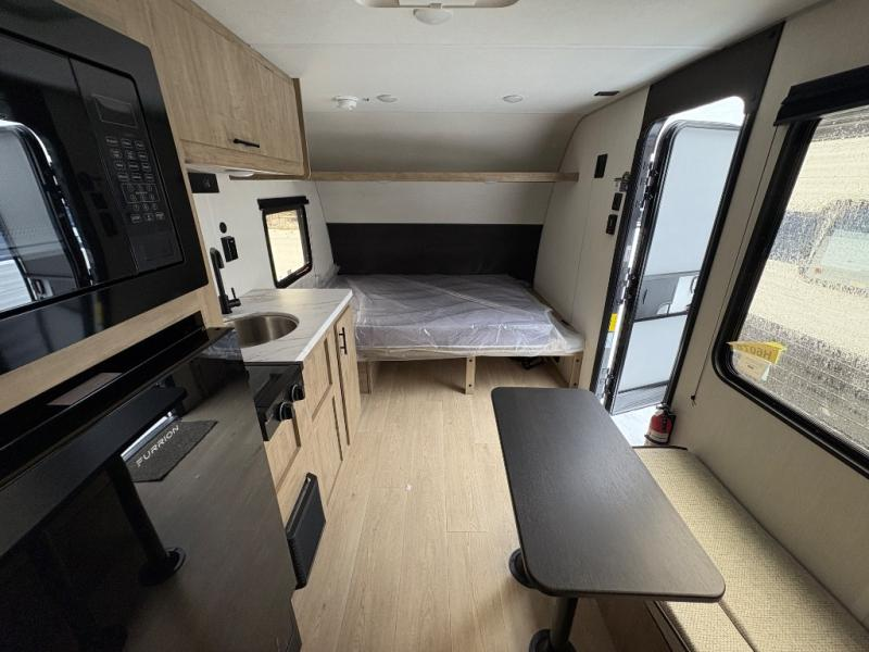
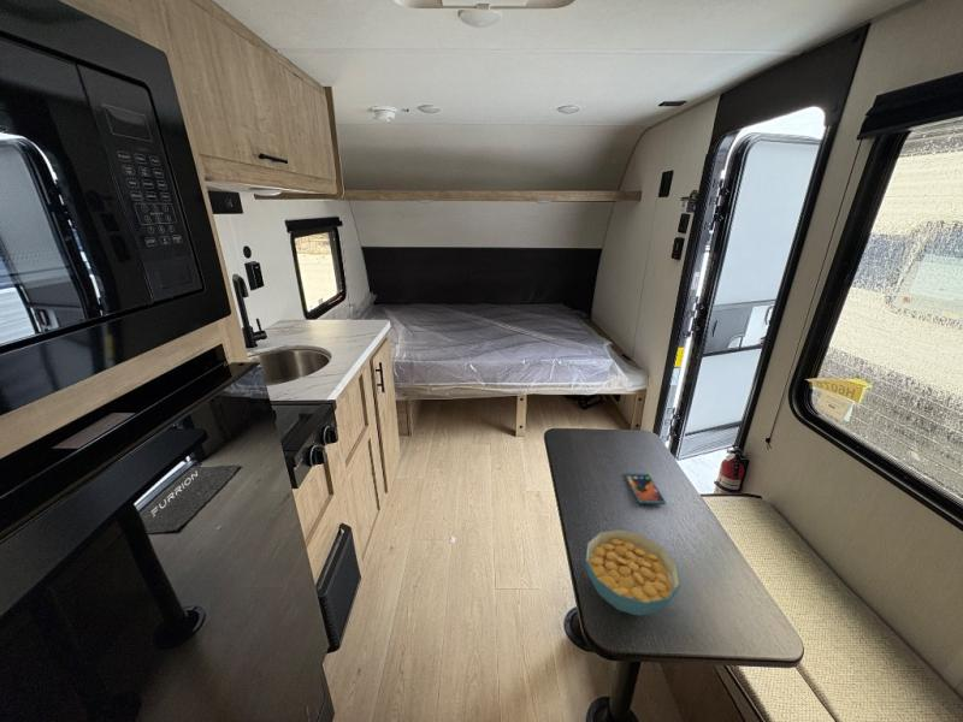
+ smartphone (643, 487)
+ cereal bowl (627, 579)
